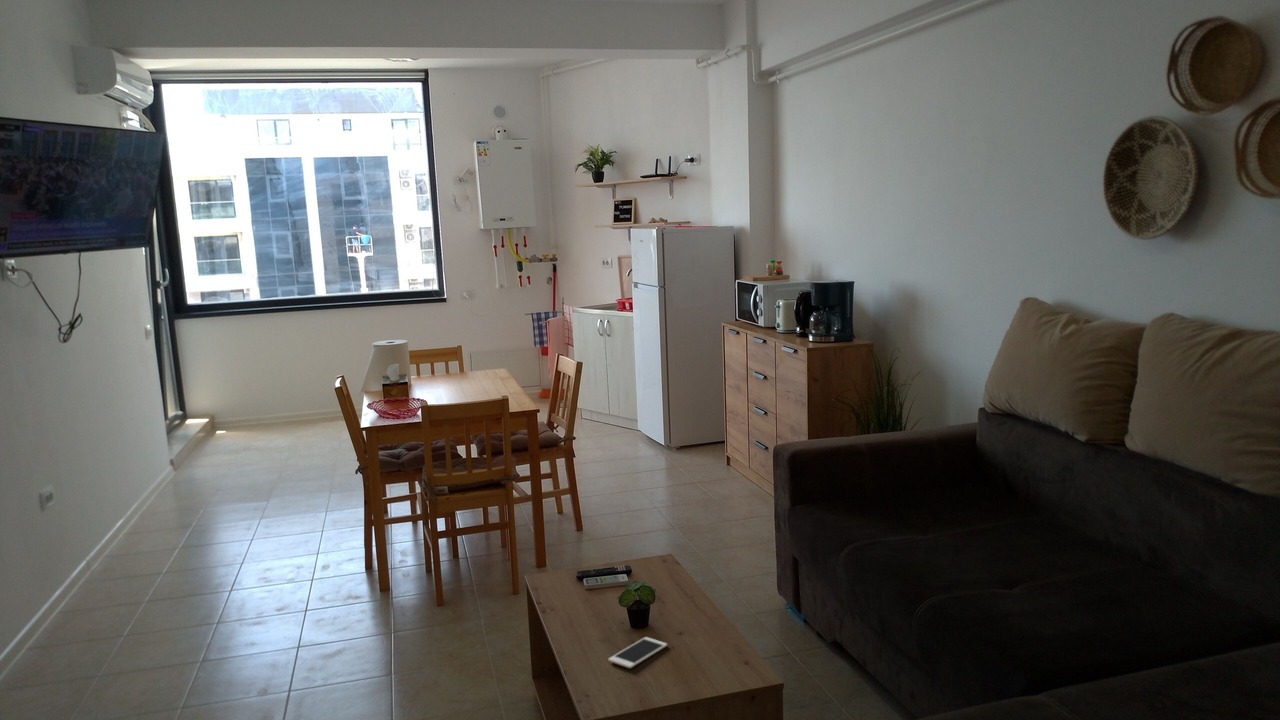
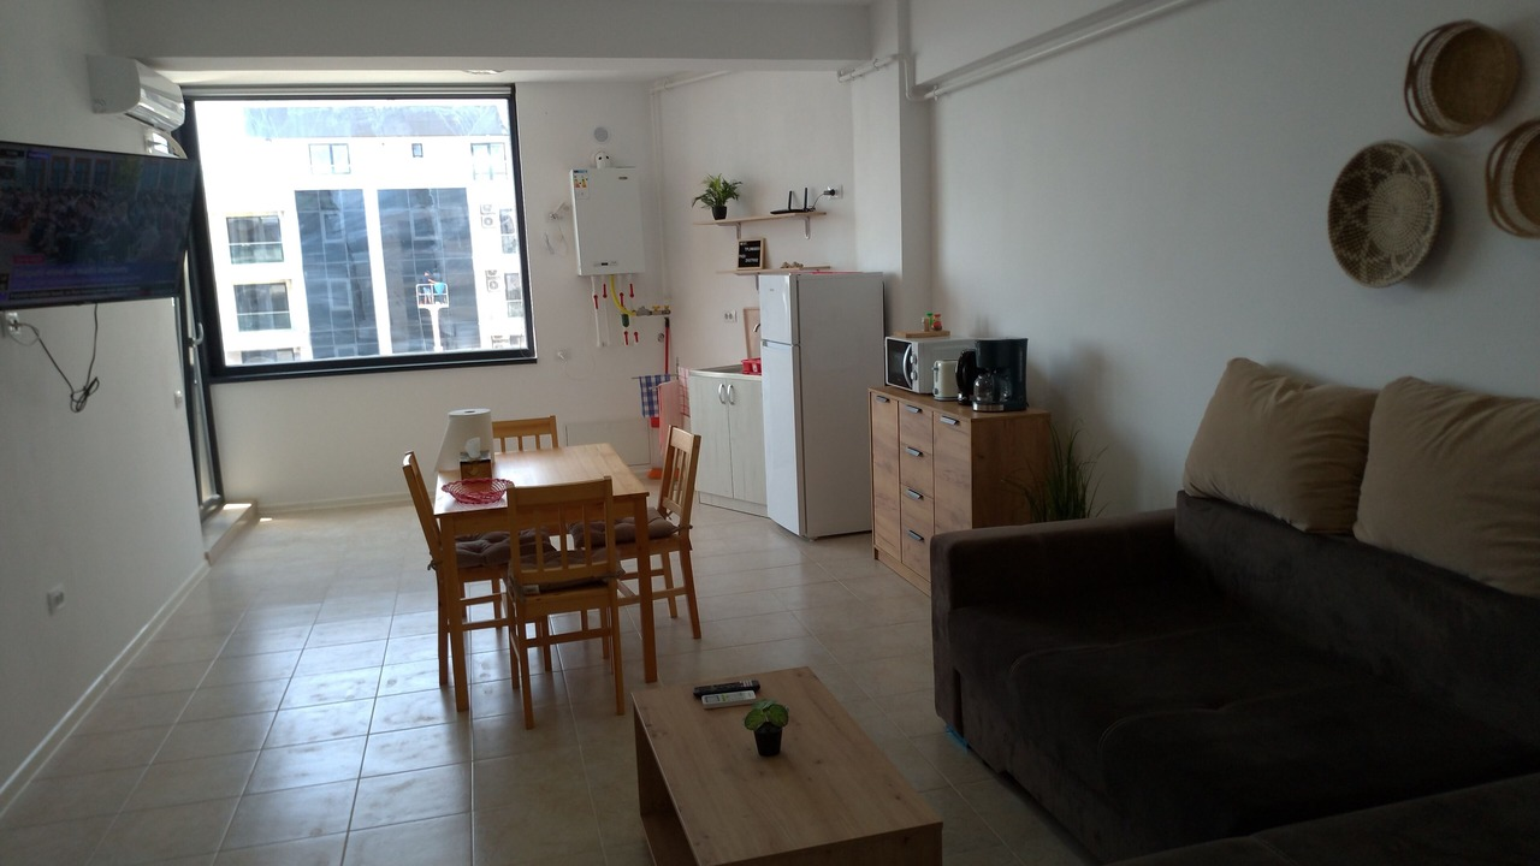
- cell phone (638, 652)
